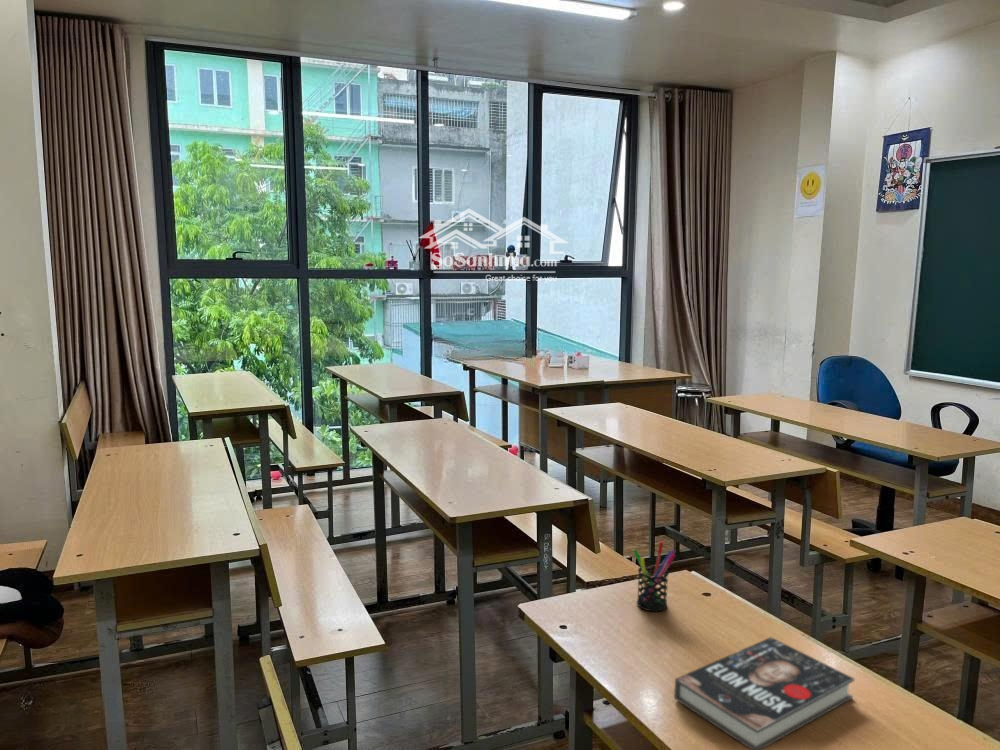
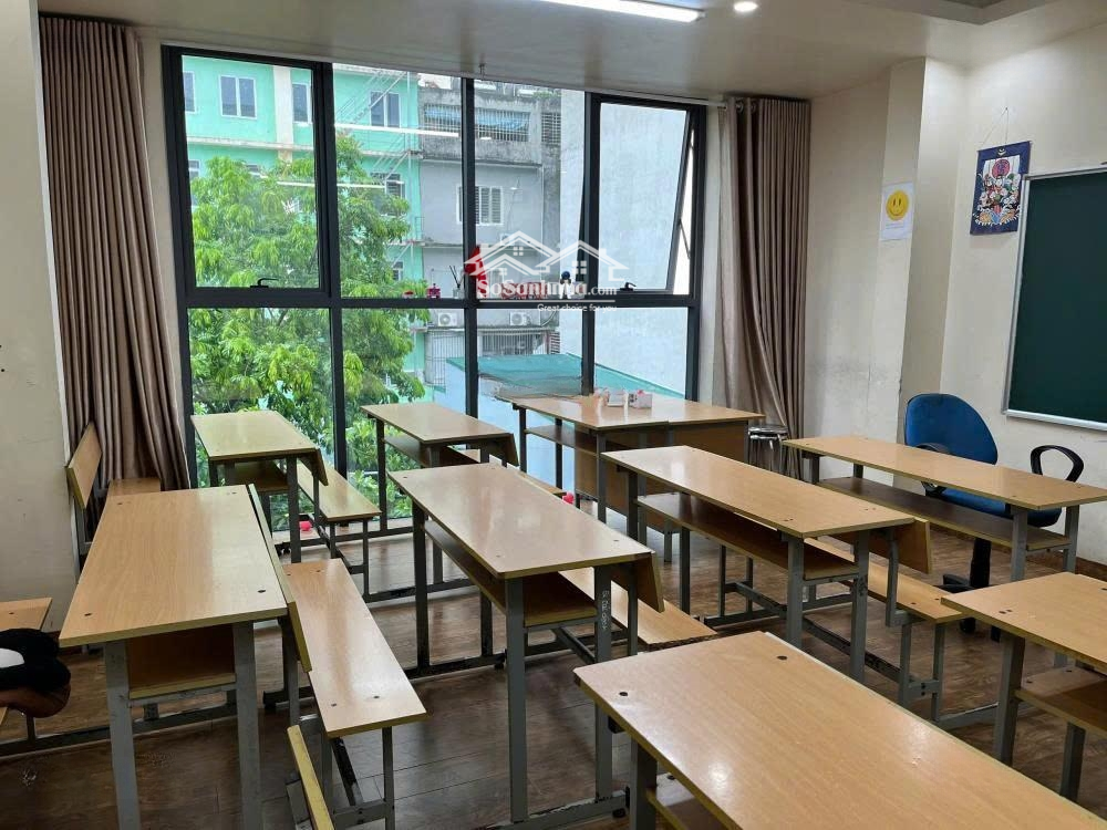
- book (764, 688)
- pen holder (651, 572)
